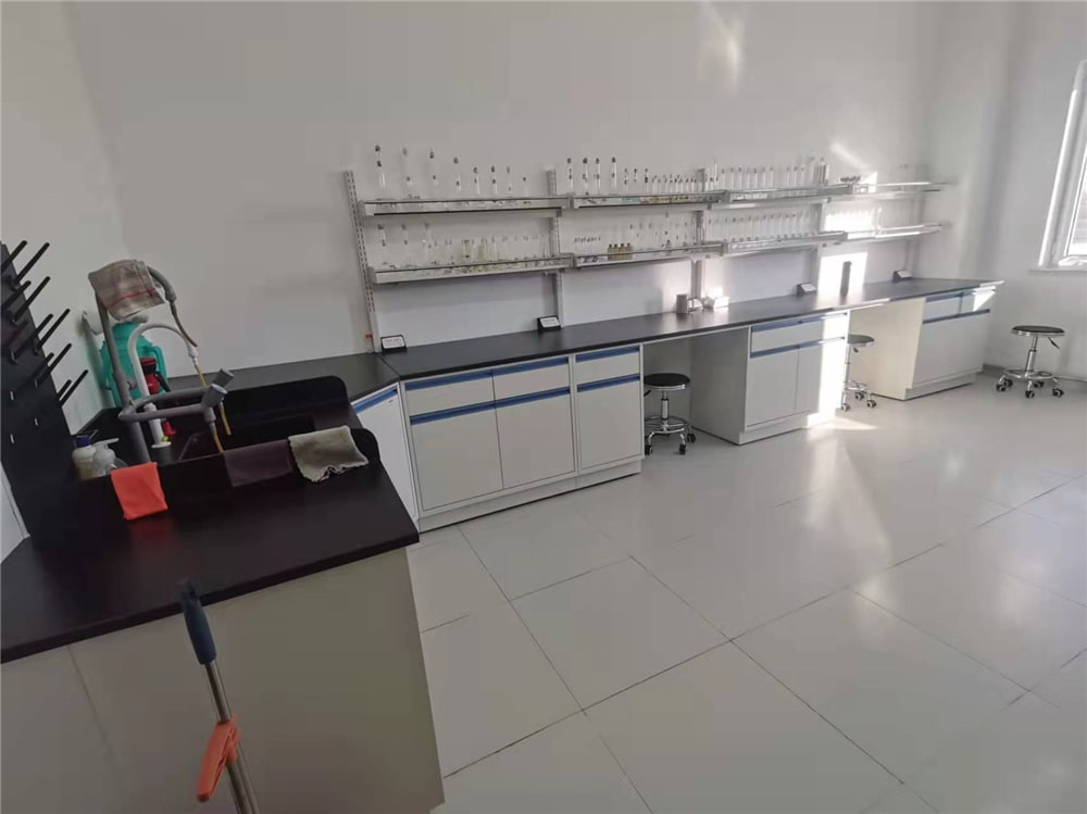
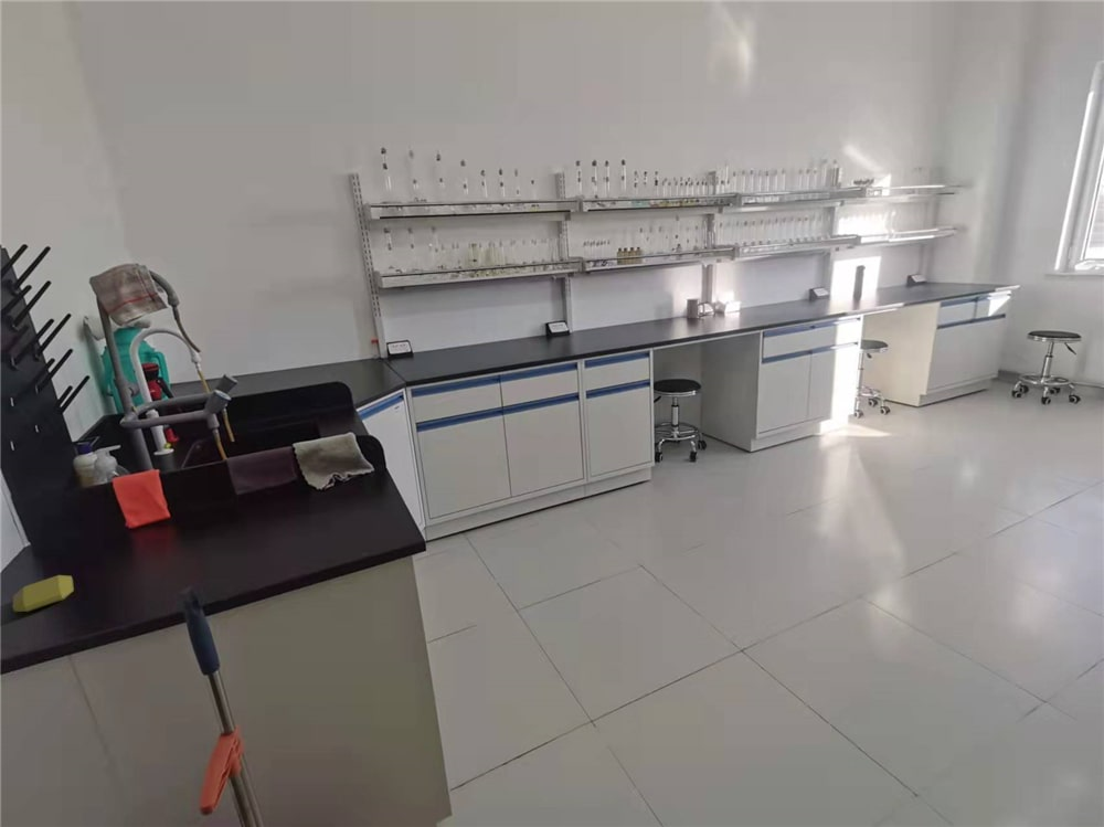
+ soap bar (43, 593)
